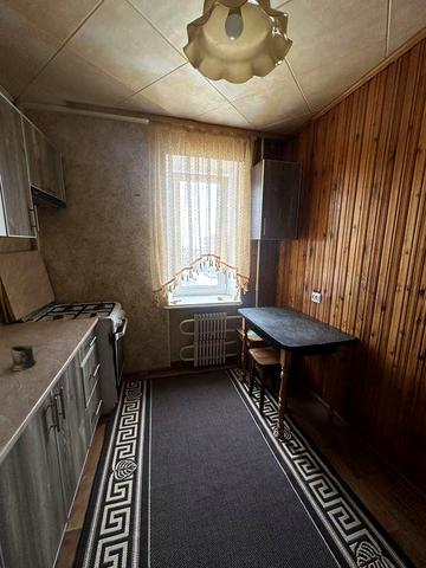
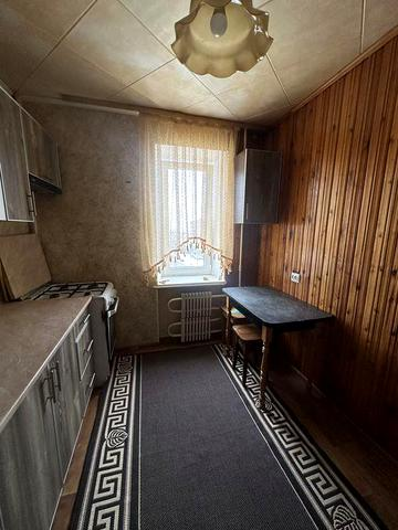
- mug (26, 354)
